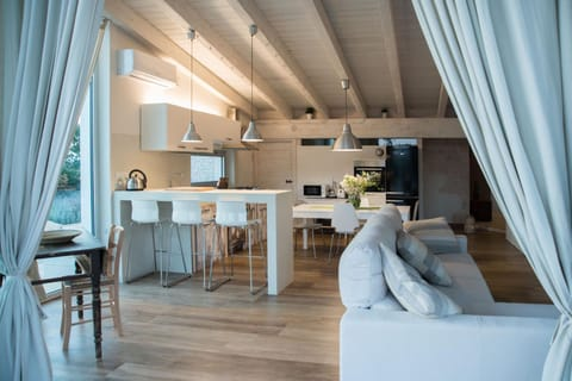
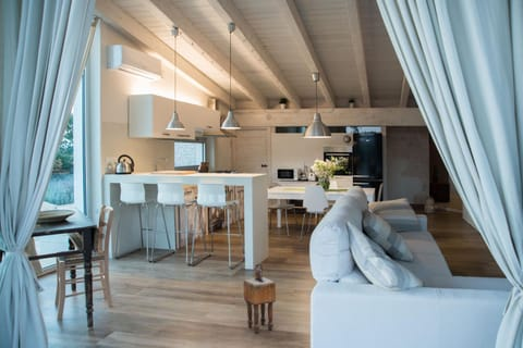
+ stool (259, 296)
